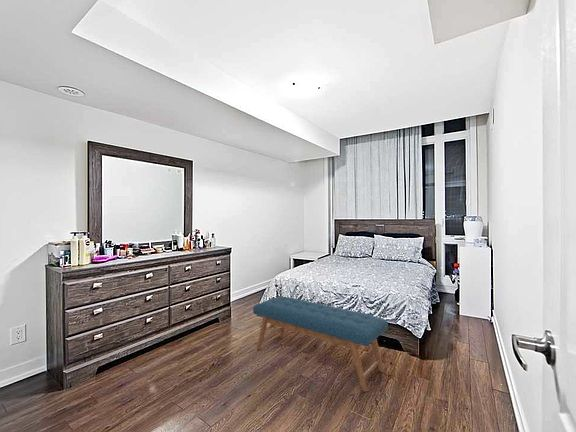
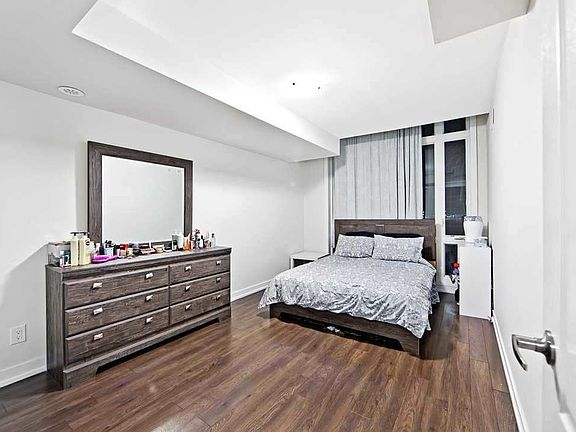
- bench (315, 333)
